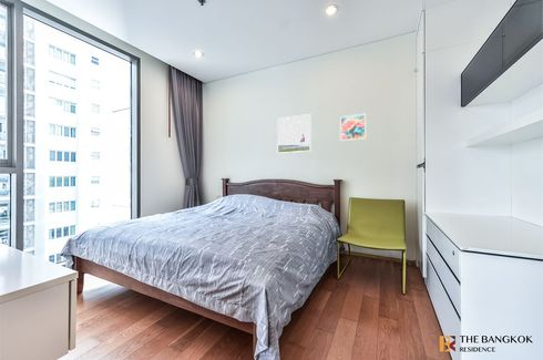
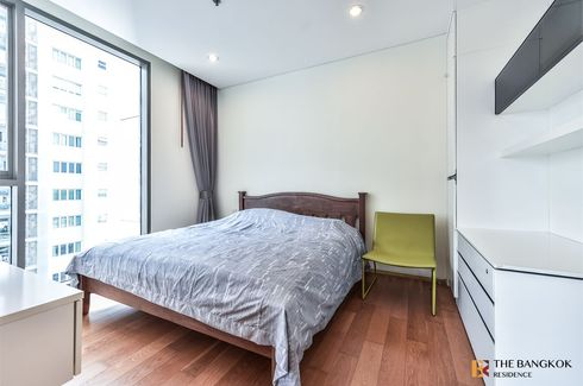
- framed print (294, 134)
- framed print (352, 127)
